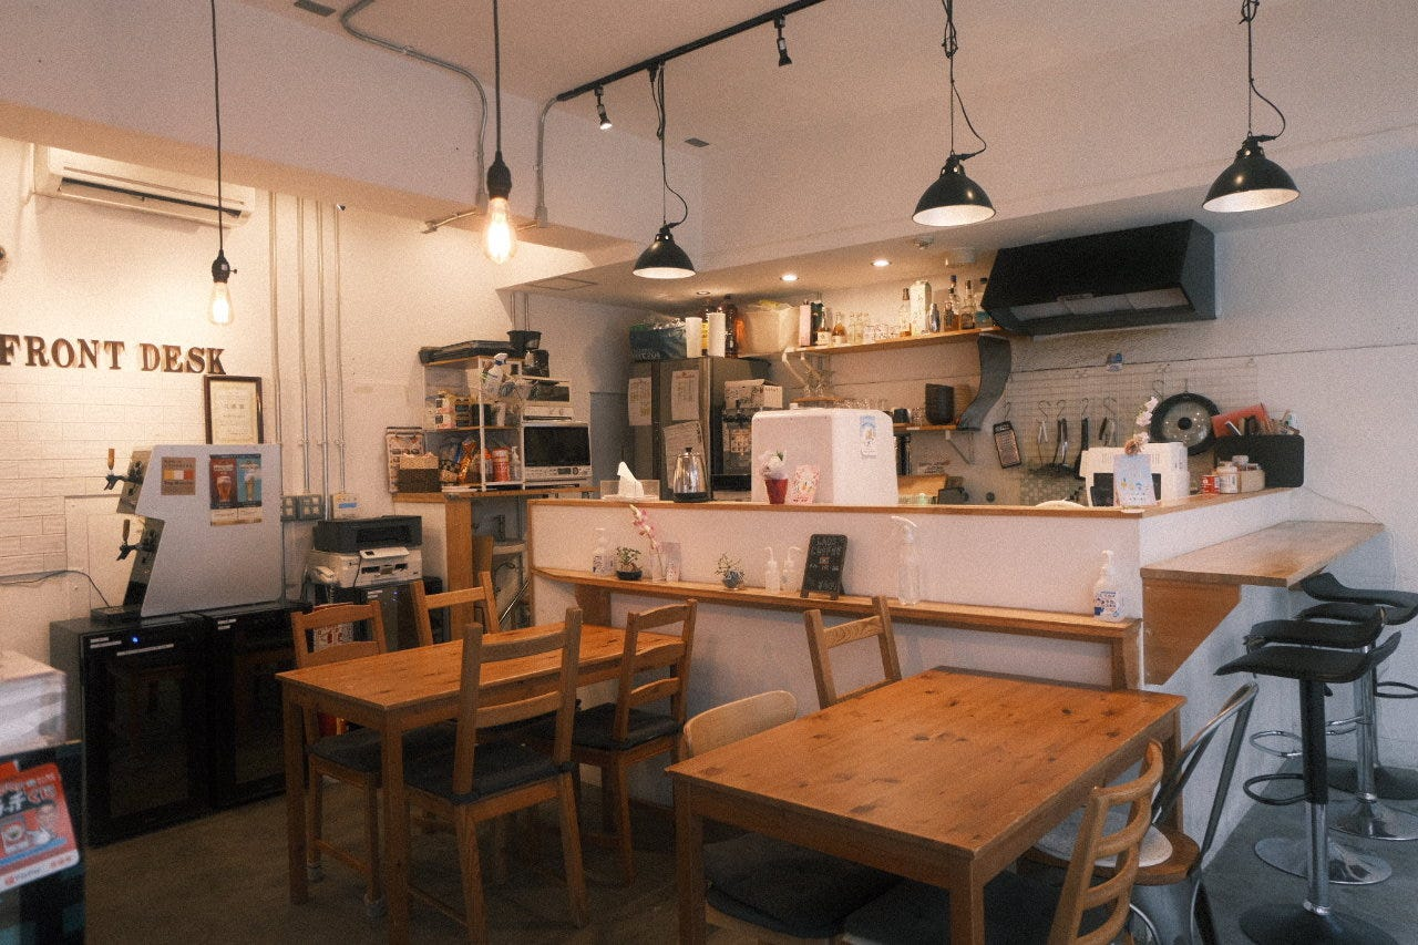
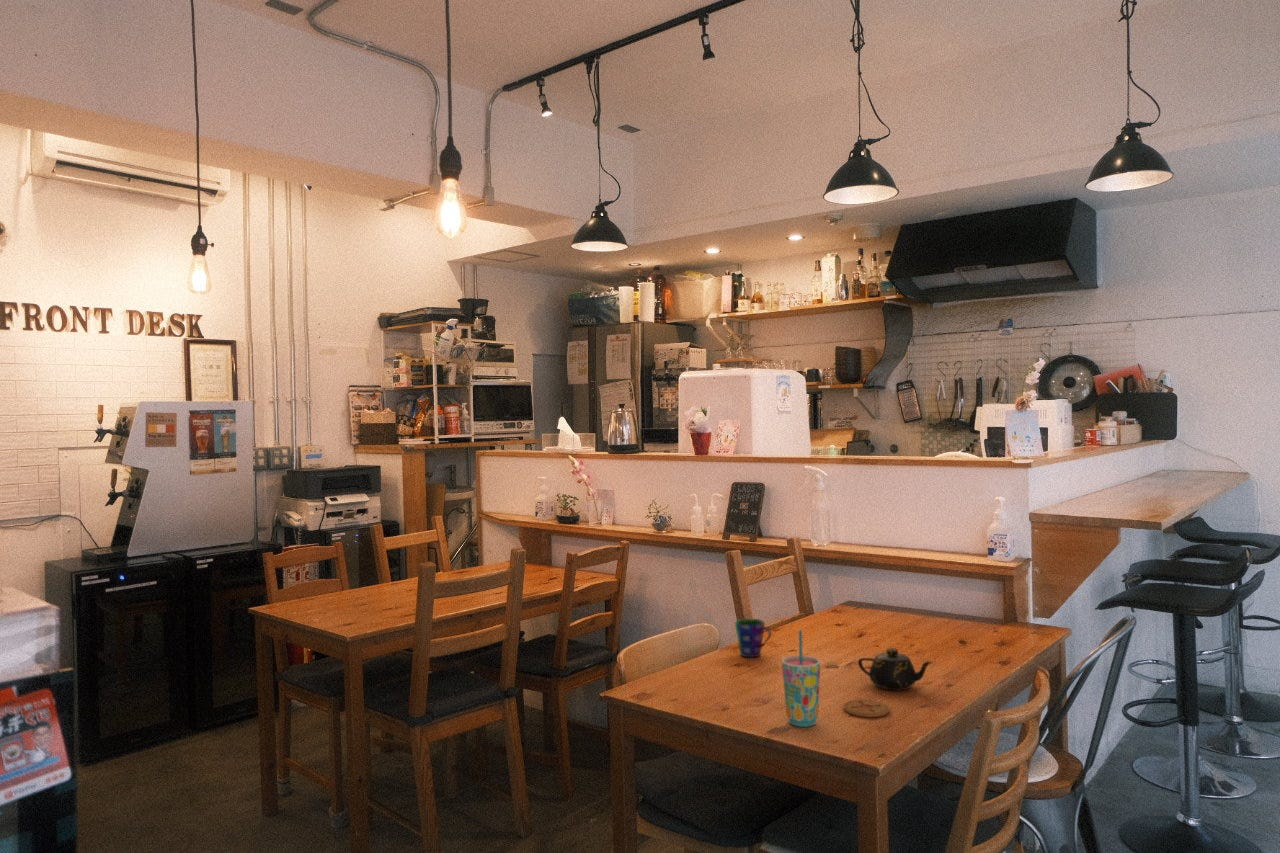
+ cup (754, 639)
+ cup (801, 676)
+ coaster (866, 708)
+ teapot (895, 667)
